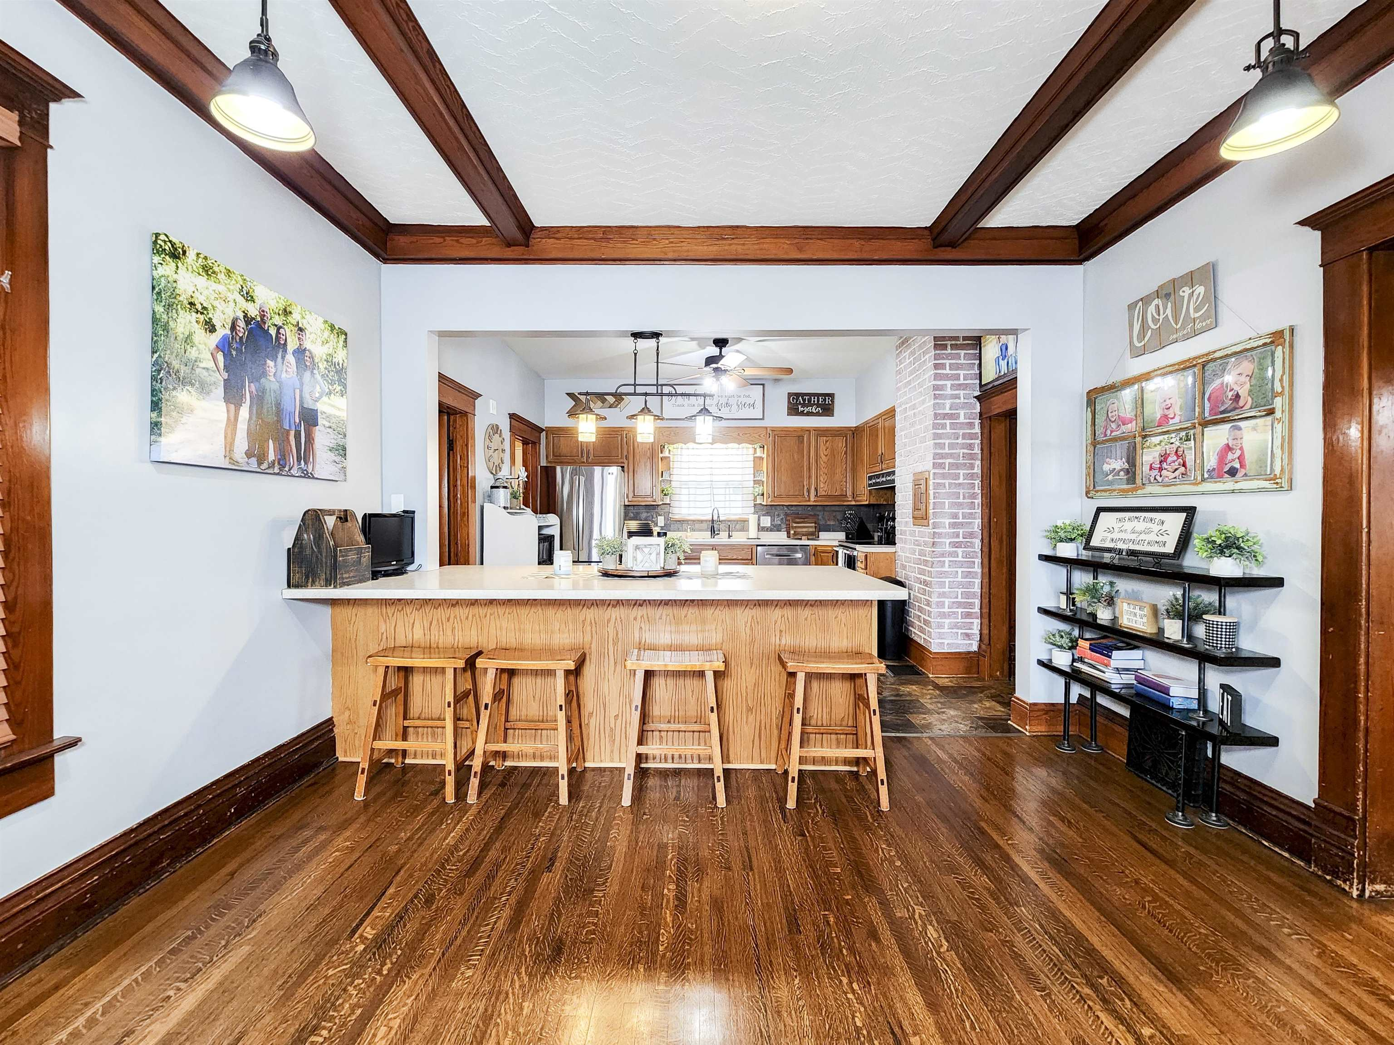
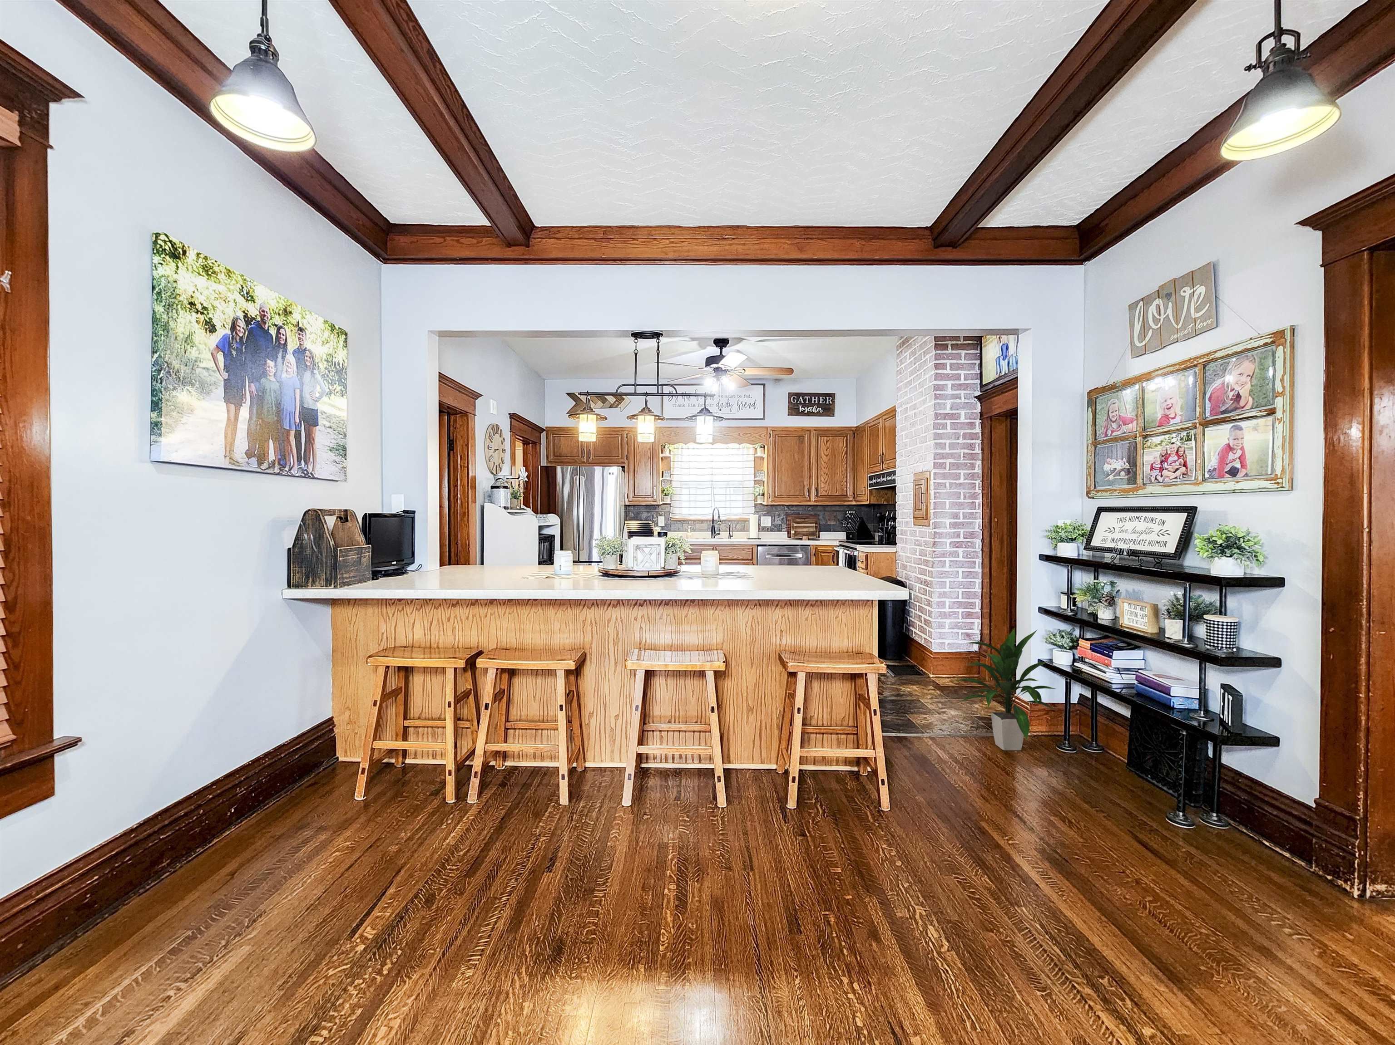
+ indoor plant (1007, 689)
